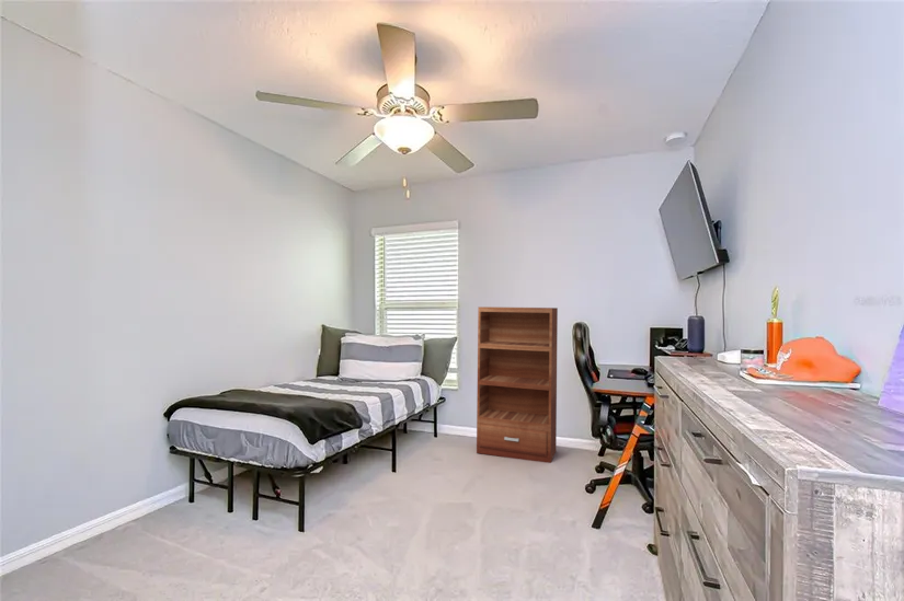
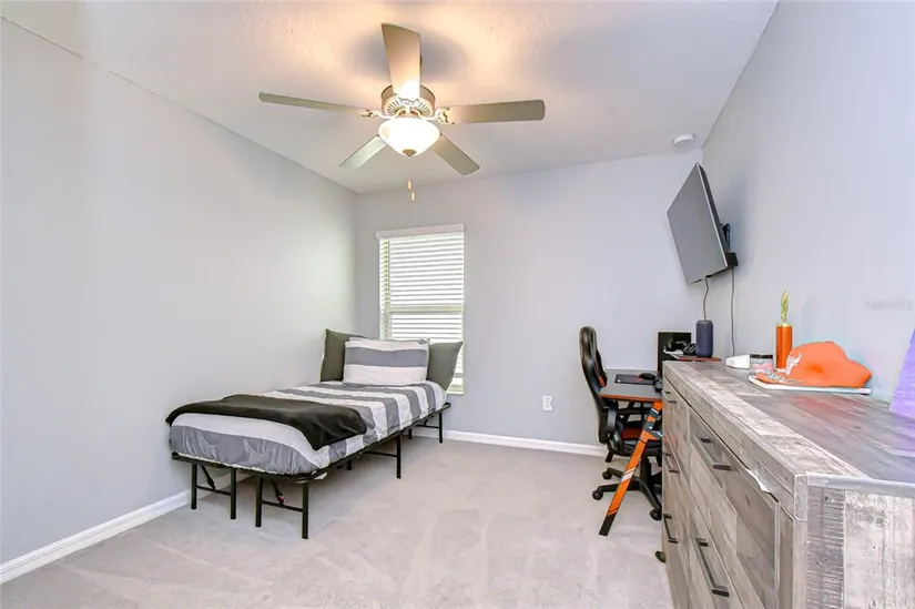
- bookshelf (516, 380)
